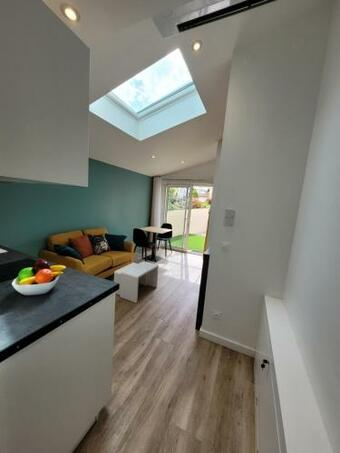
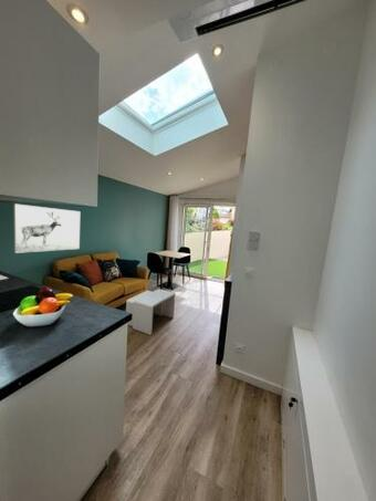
+ wall art (51, 229)
